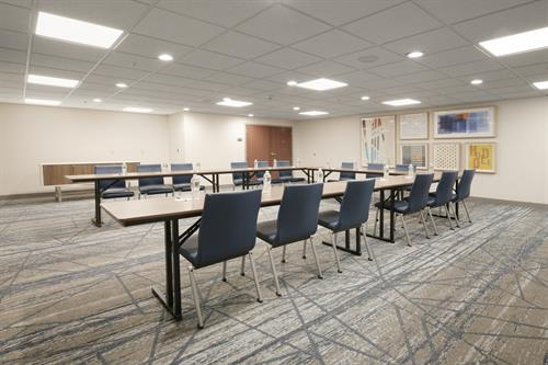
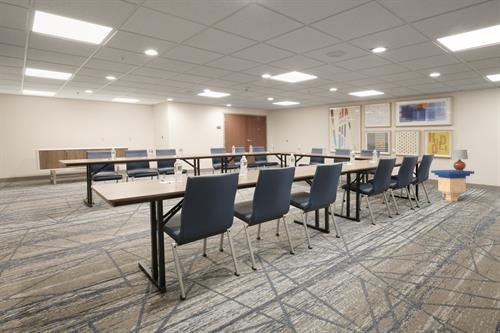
+ lamp (459, 160)
+ side table (451, 185)
